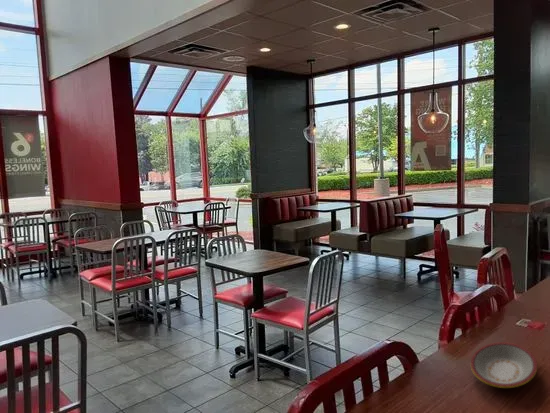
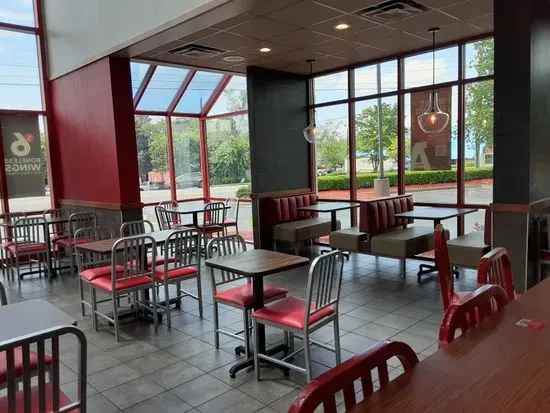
- plate (503, 366)
